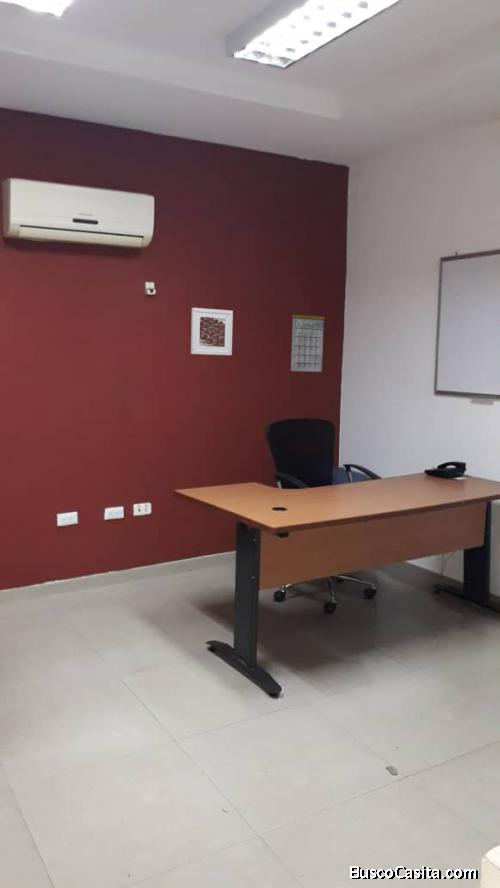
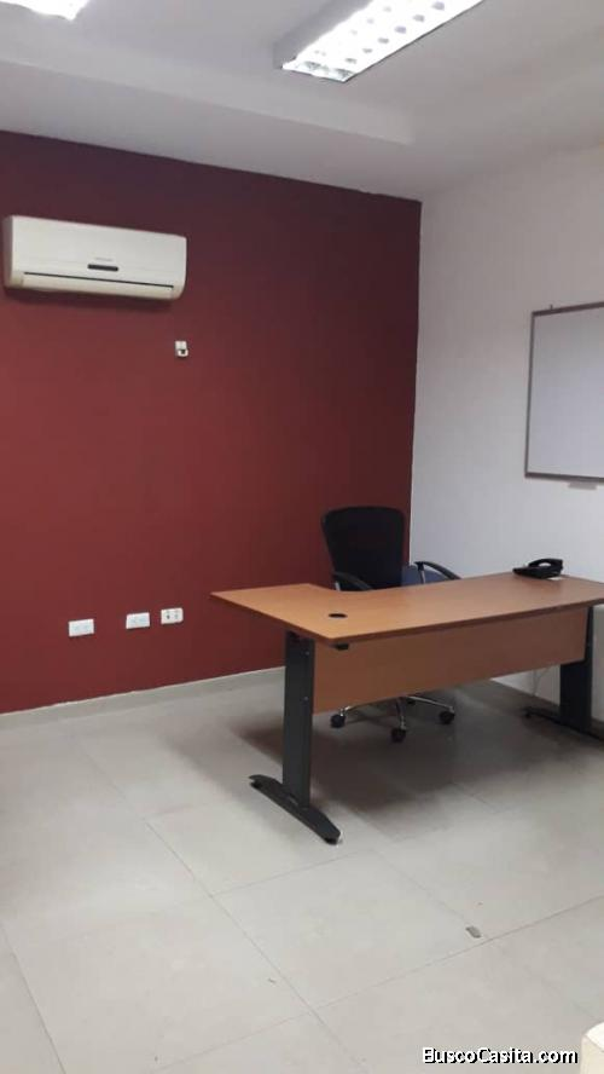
- calendar (307, 337)
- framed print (212, 332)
